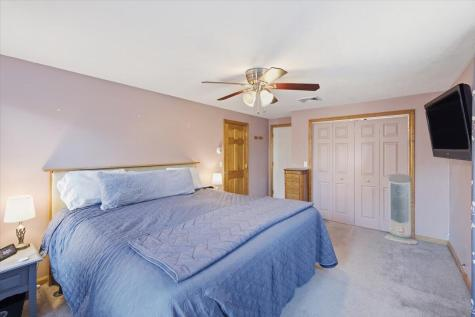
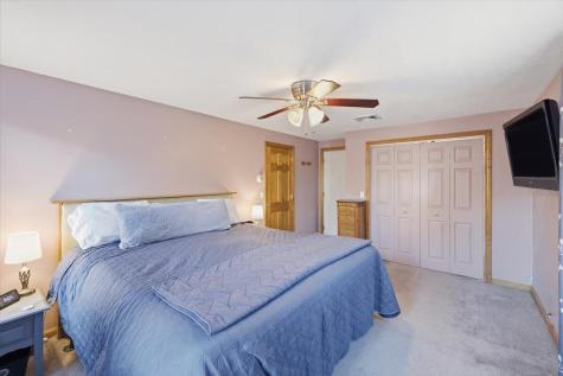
- air purifier (400, 207)
